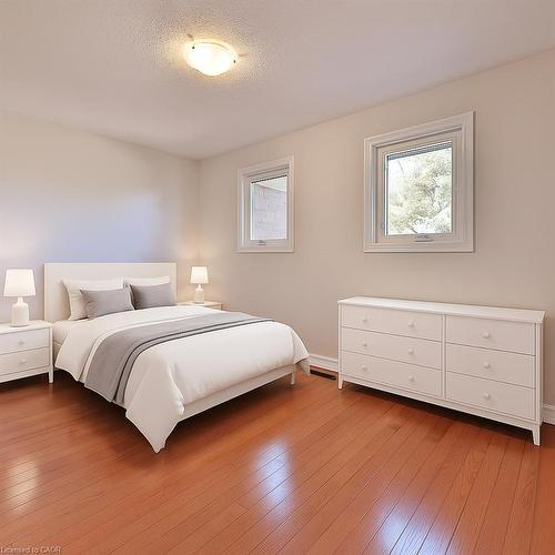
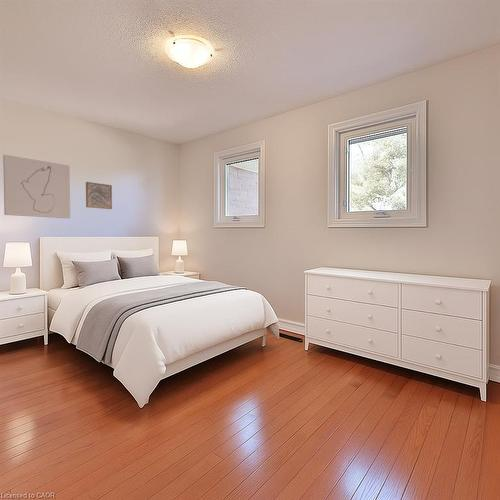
+ wall art (99, 196)
+ wall art (38, 188)
